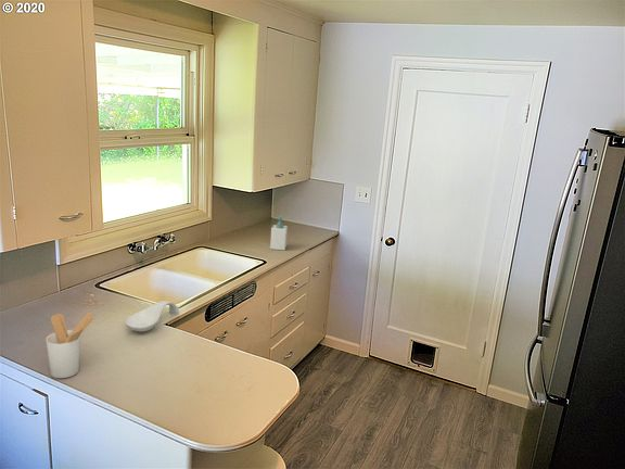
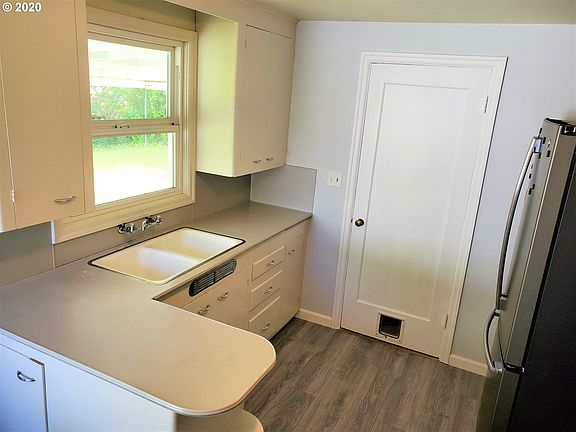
- spoon rest (153, 315)
- soap bottle (279, 232)
- utensil holder (72, 343)
